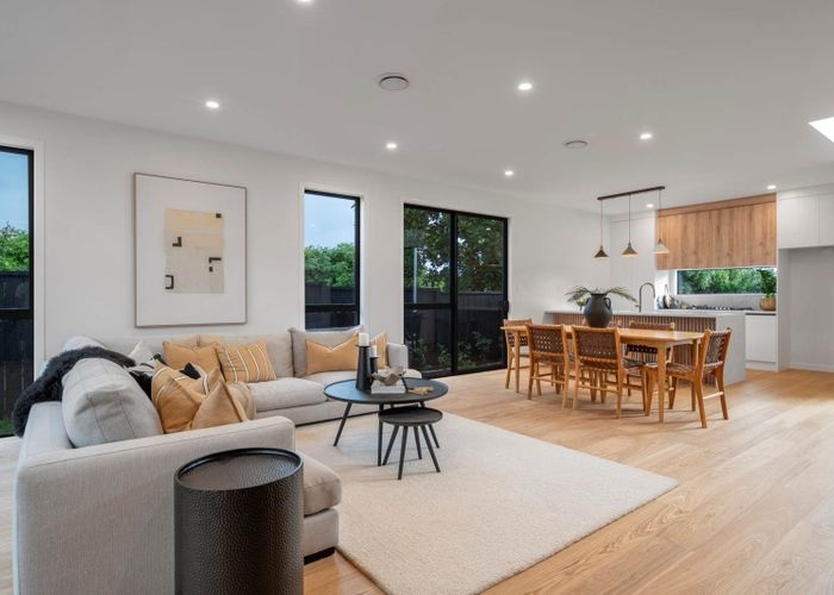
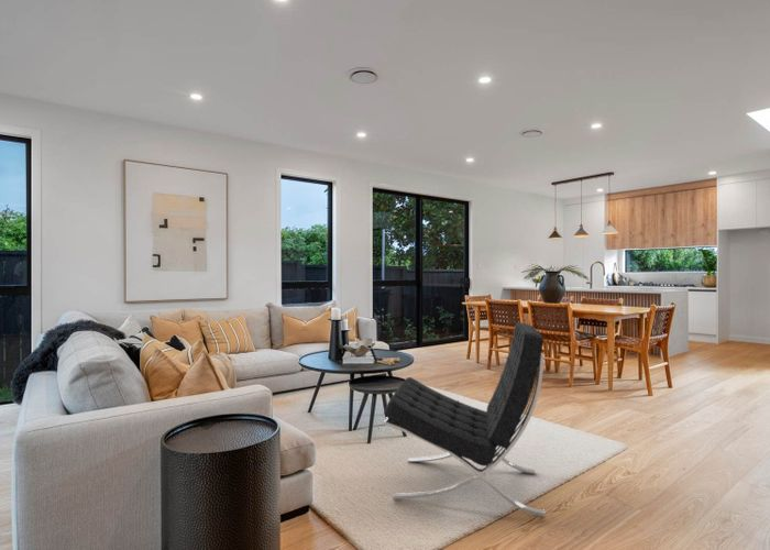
+ lounge chair (463, 404)
